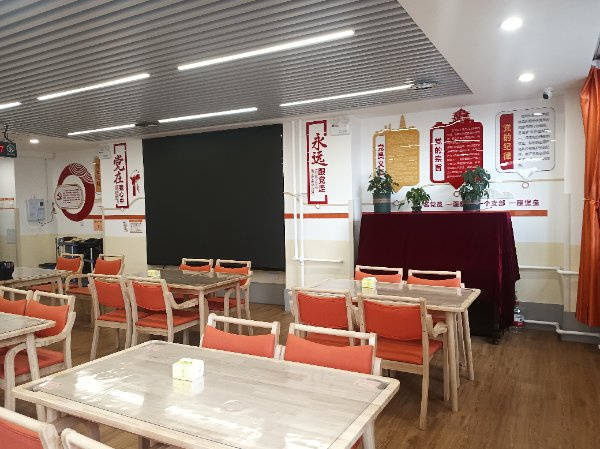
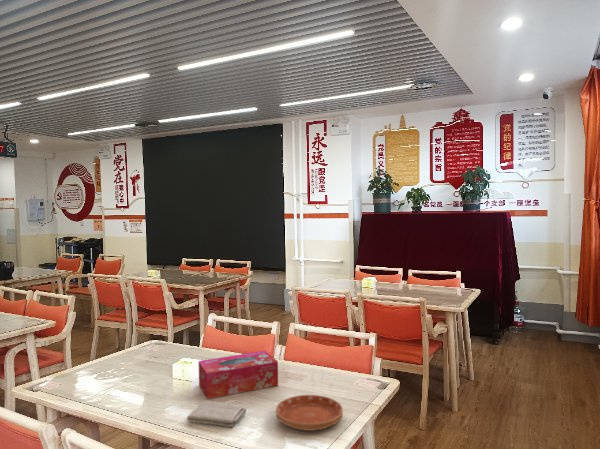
+ tissue box (238, 373)
+ washcloth (217, 413)
+ saucer (309, 413)
